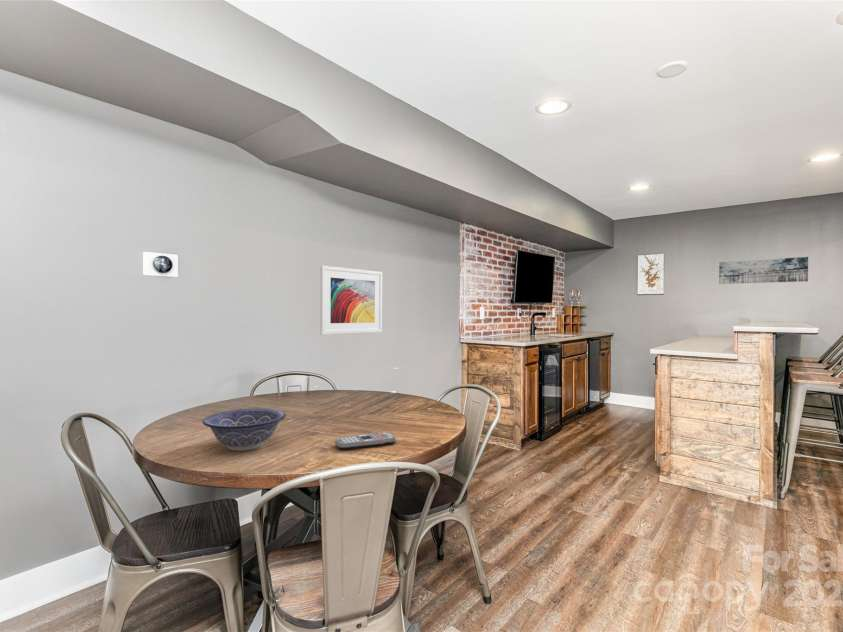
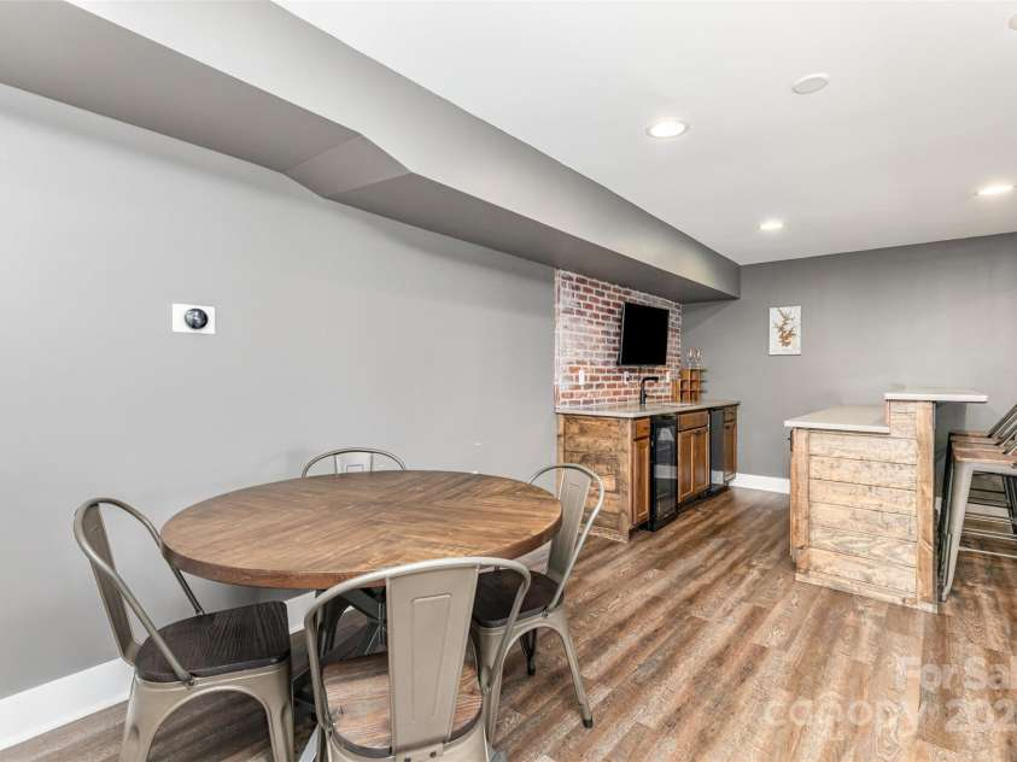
- wall art (761, 271)
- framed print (353, 301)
- remote control (365, 440)
- decorative bowl (245, 431)
